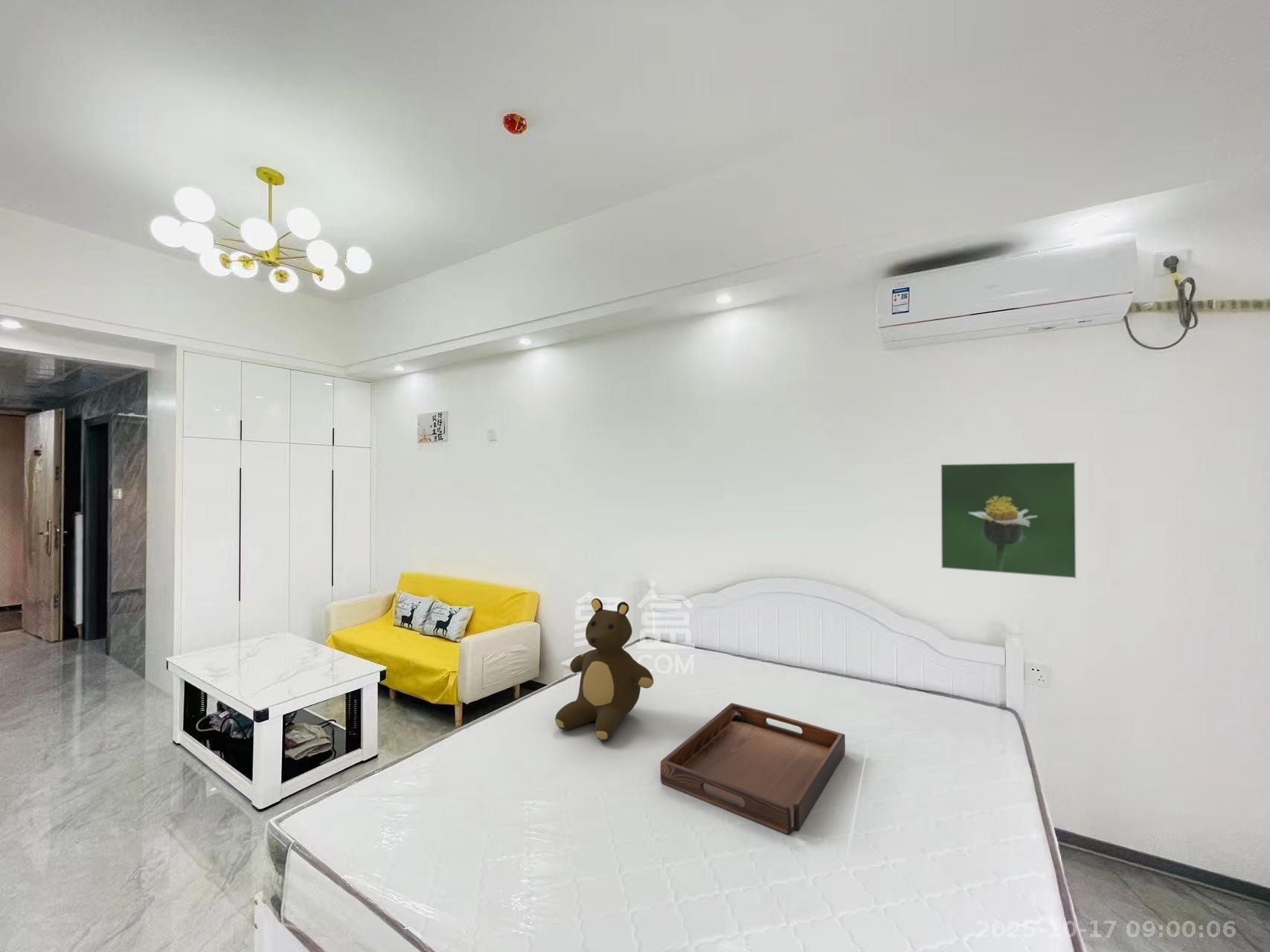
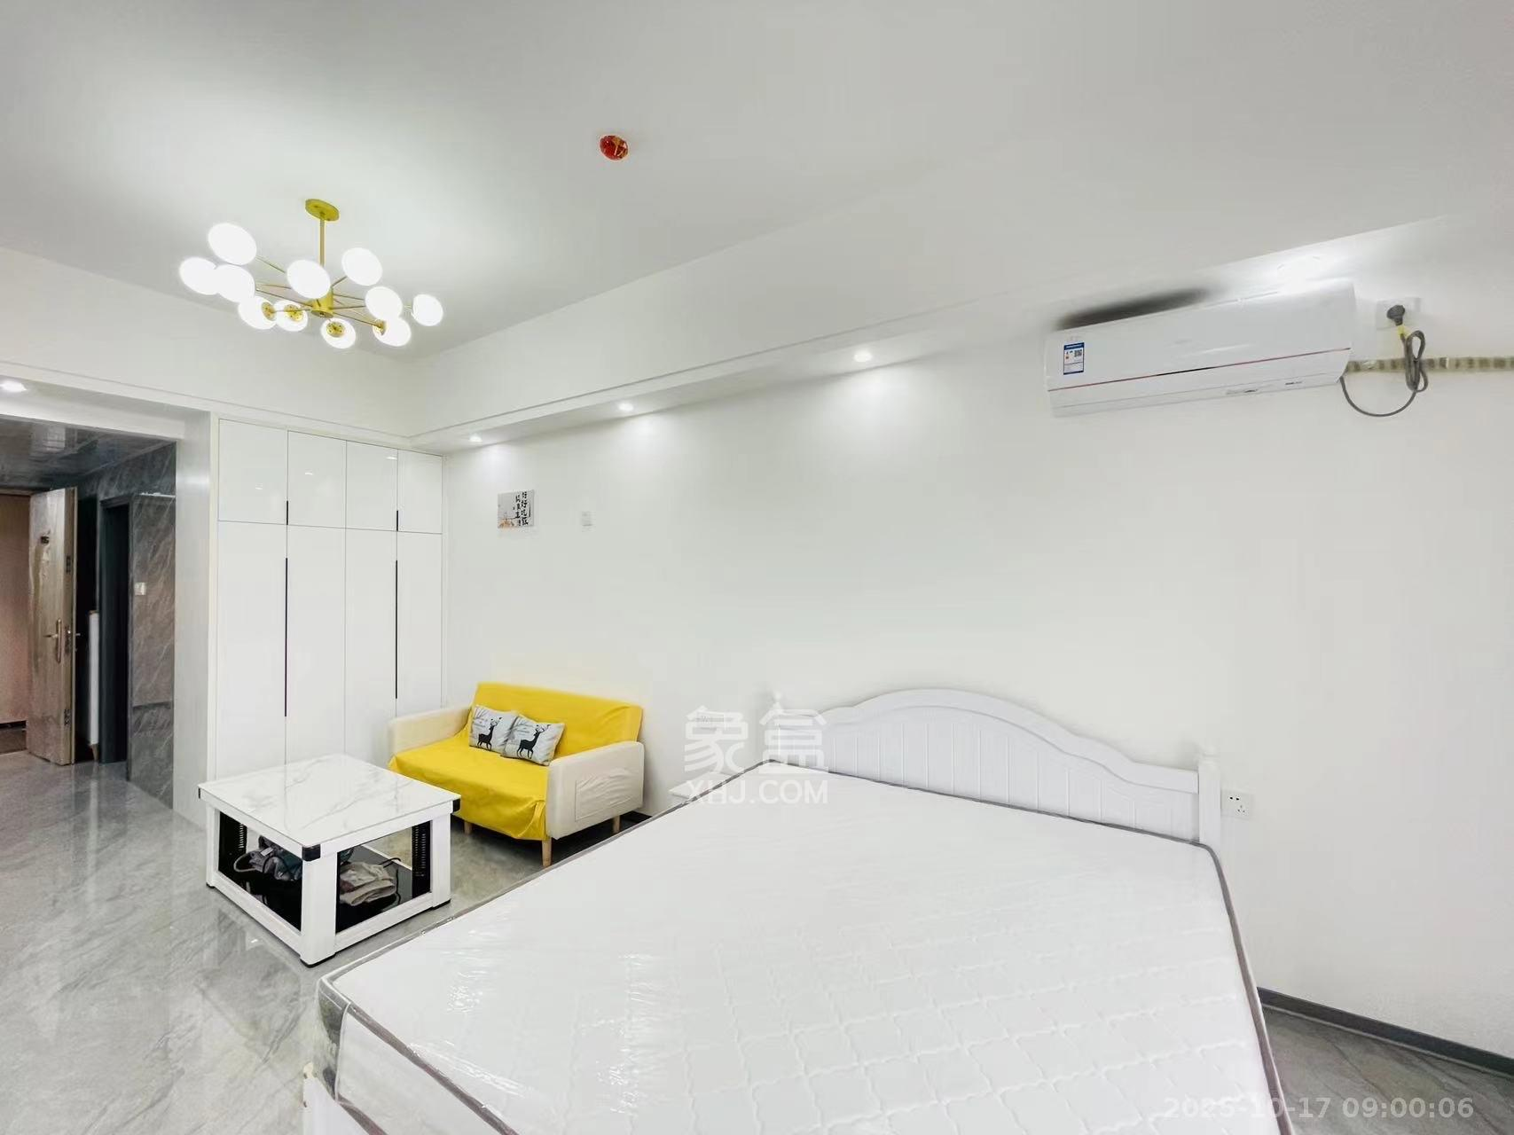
- serving tray (757, 756)
- teddy bear (600, 663)
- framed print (1004, 518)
